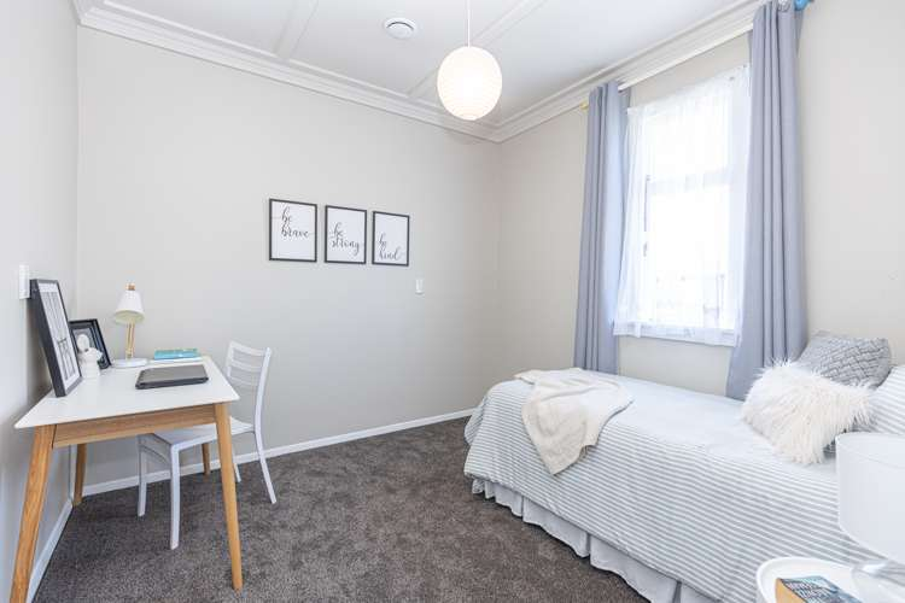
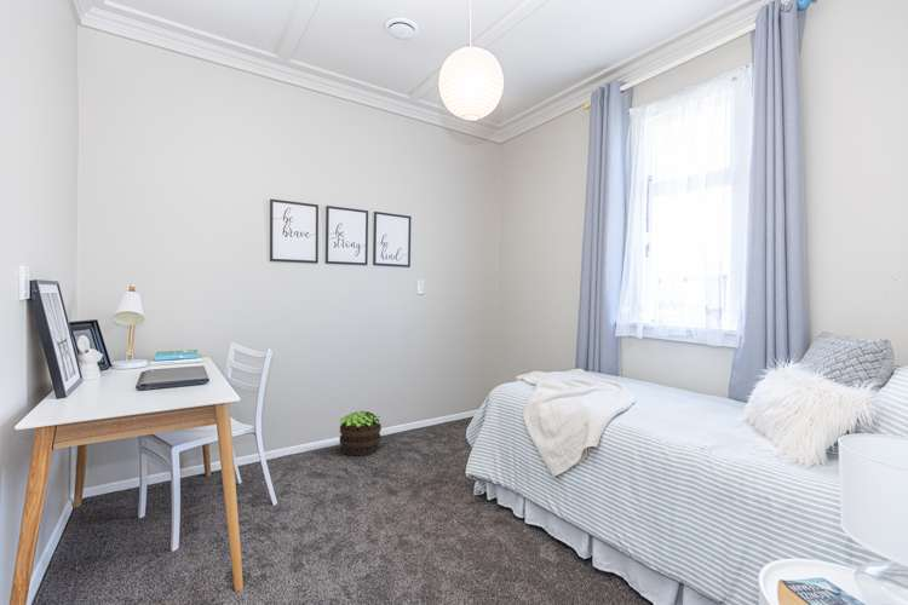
+ potted plant (360, 430)
